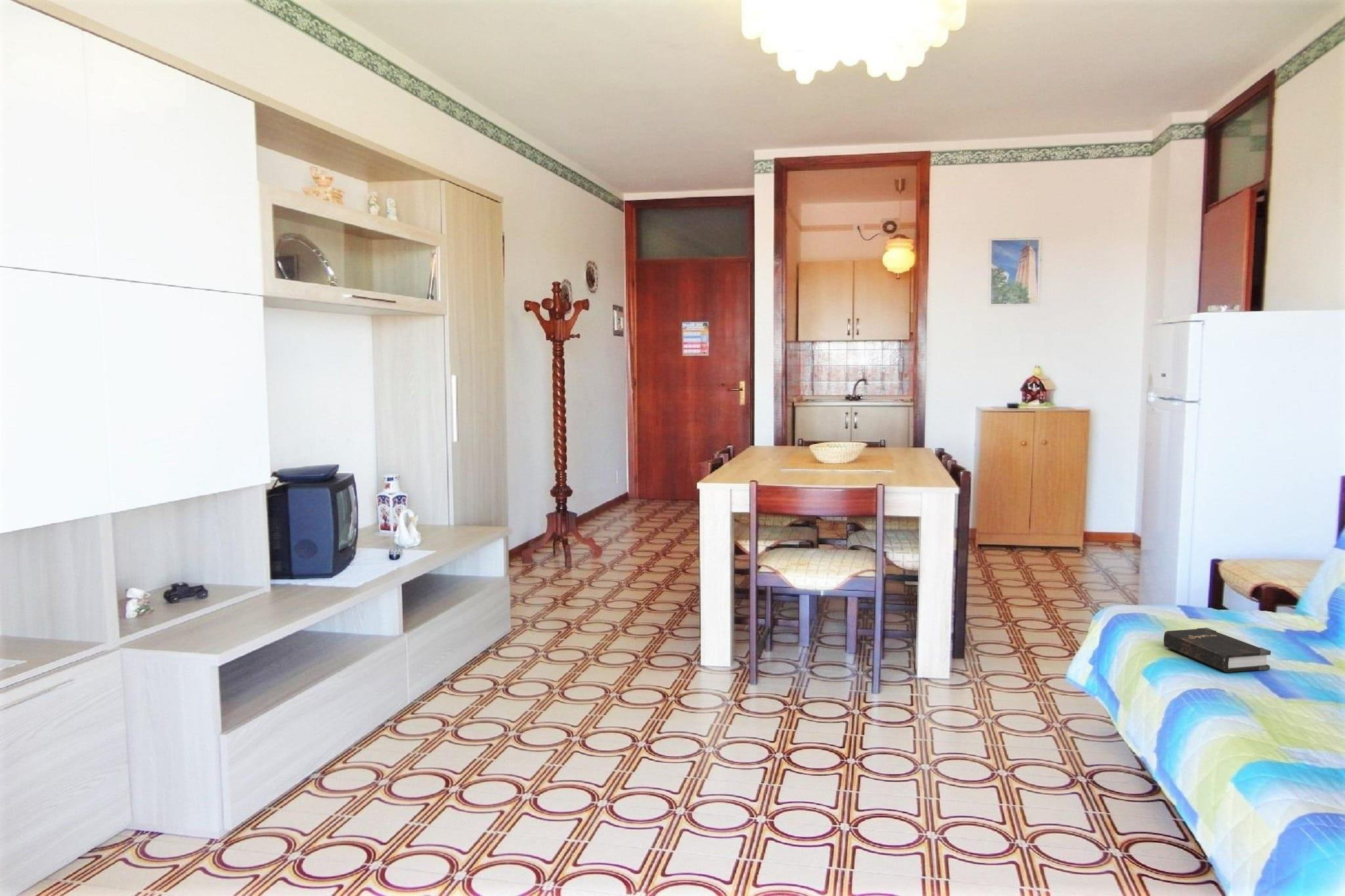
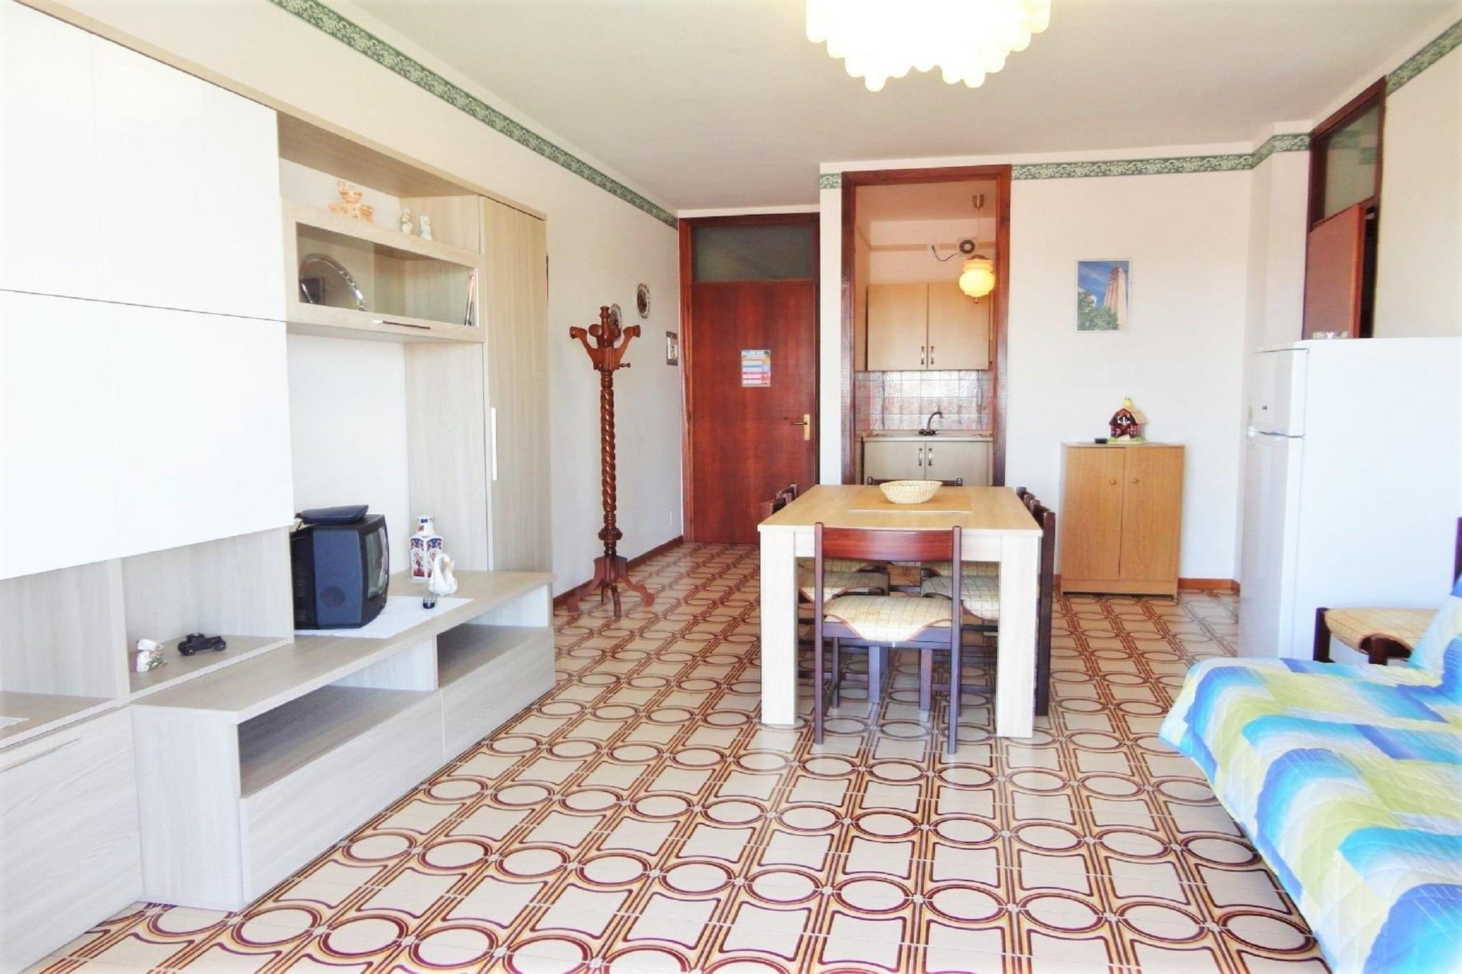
- hardback book (1215, 649)
